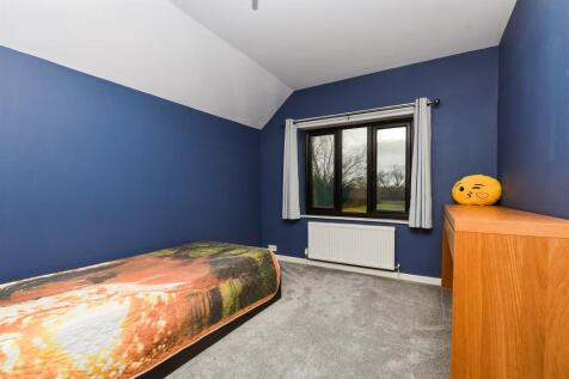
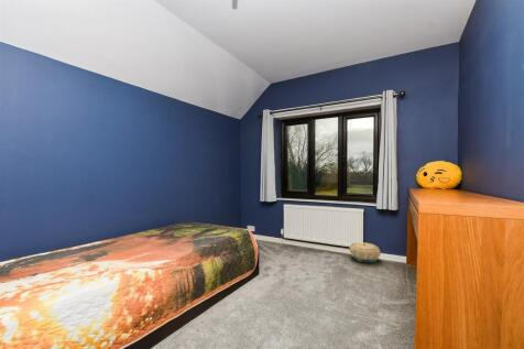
+ basket (364, 251)
